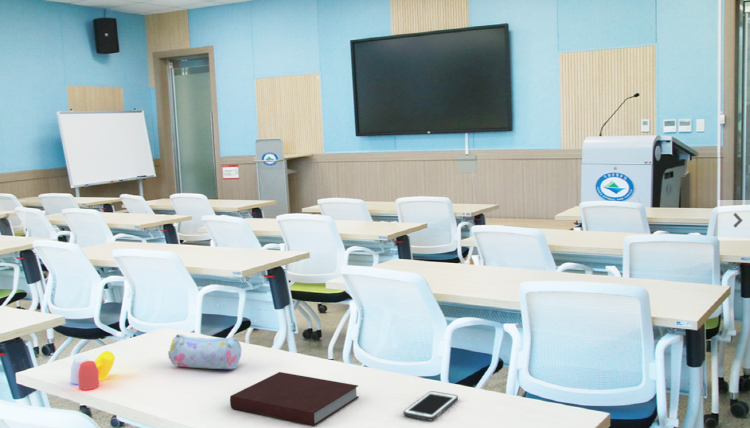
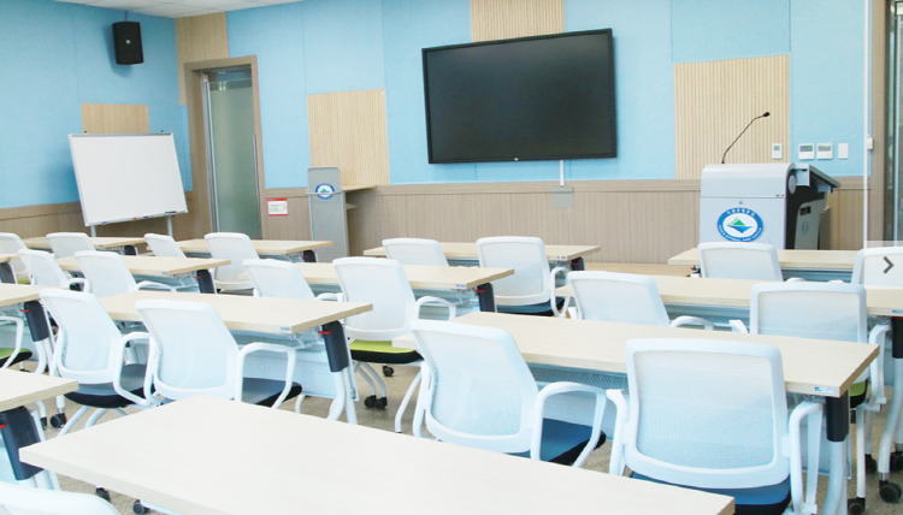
- cell phone (431, 405)
- cup (89, 368)
- pencil case (205, 351)
- notebook (295, 396)
